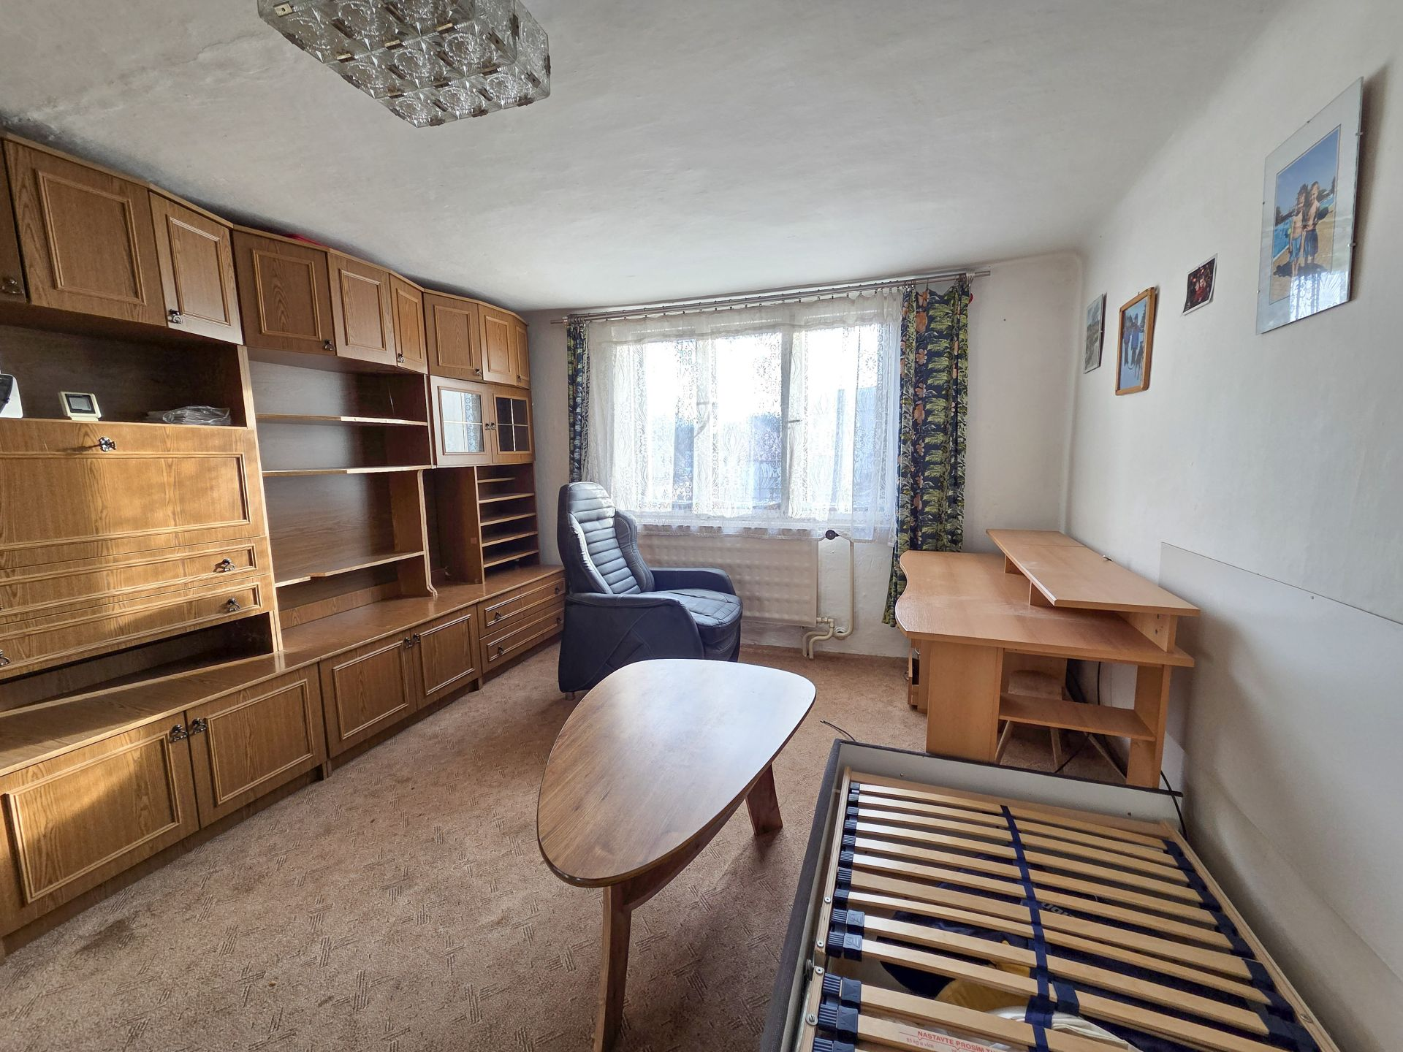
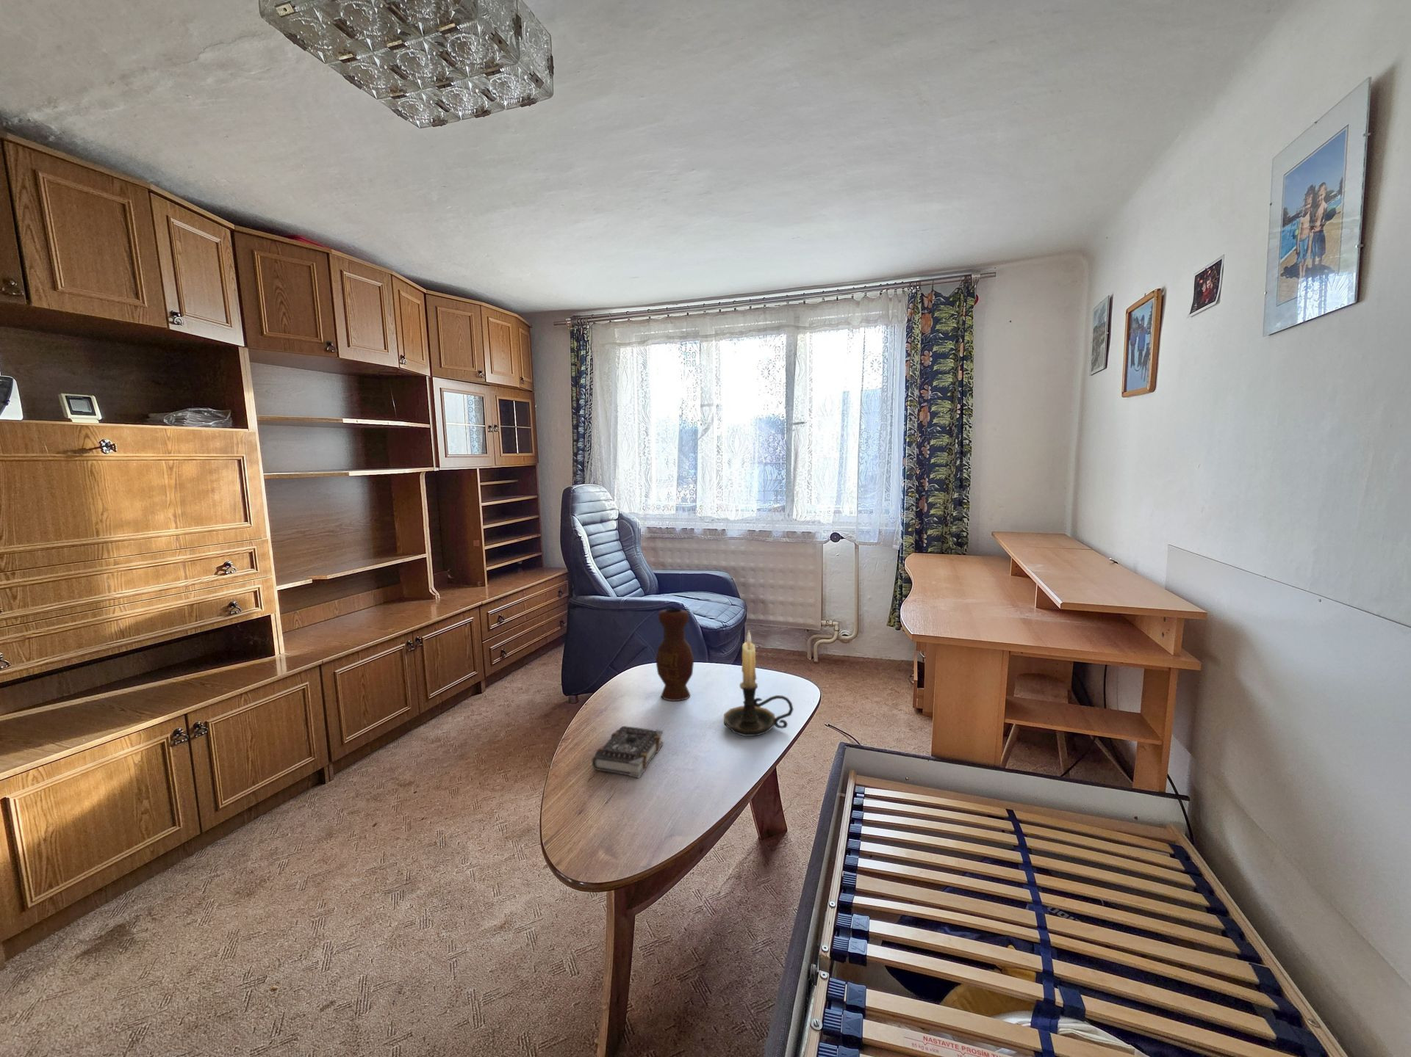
+ book (629, 747)
+ candle holder (757, 678)
+ vase (674, 653)
